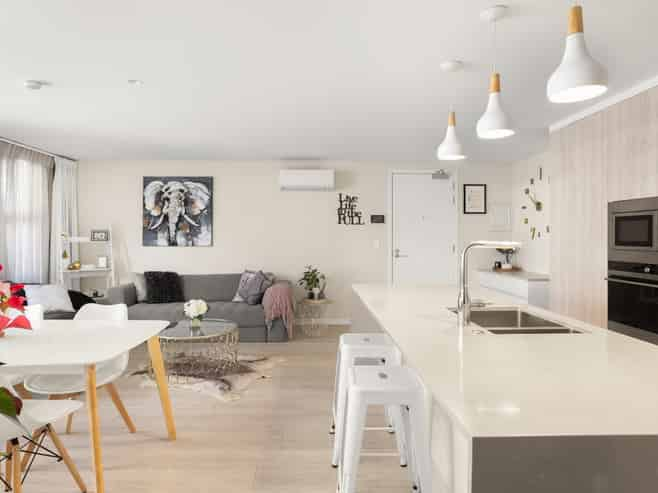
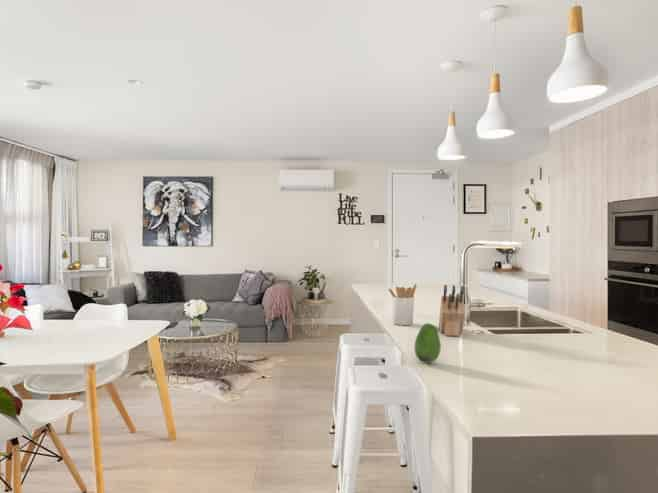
+ utensil holder (403, 304)
+ knife block (451, 308)
+ fruit (427, 342)
